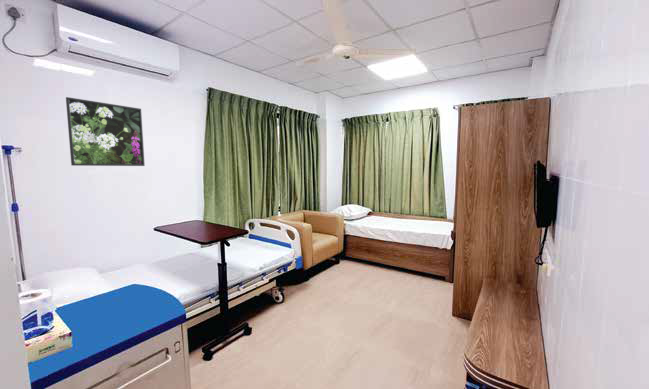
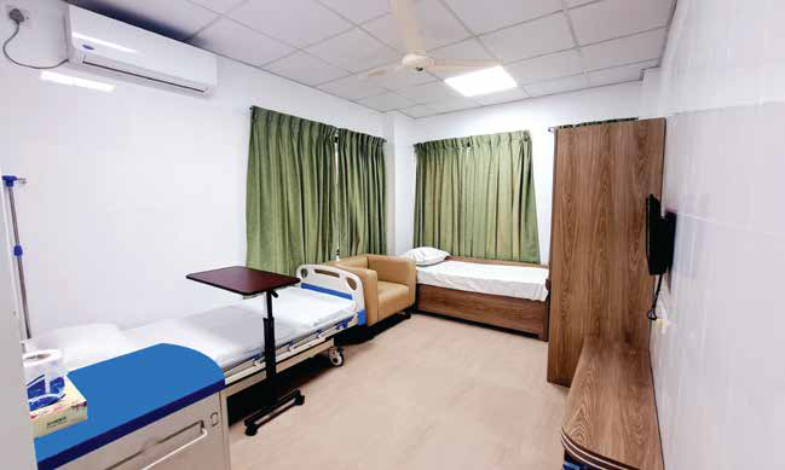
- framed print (108, 134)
